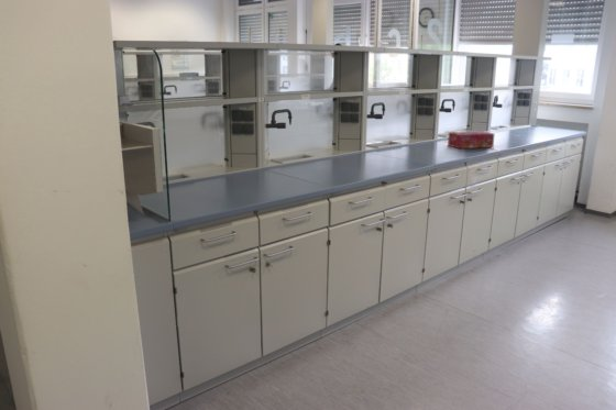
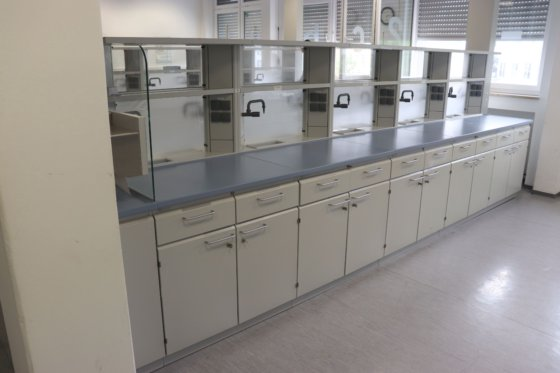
- tissue box (471, 140)
